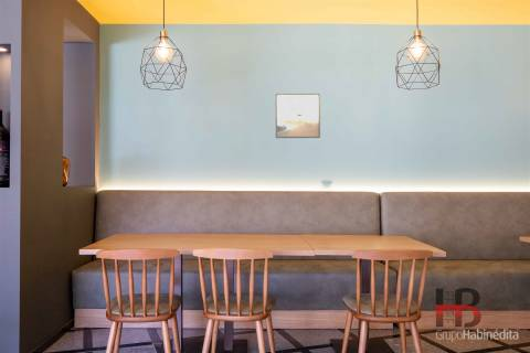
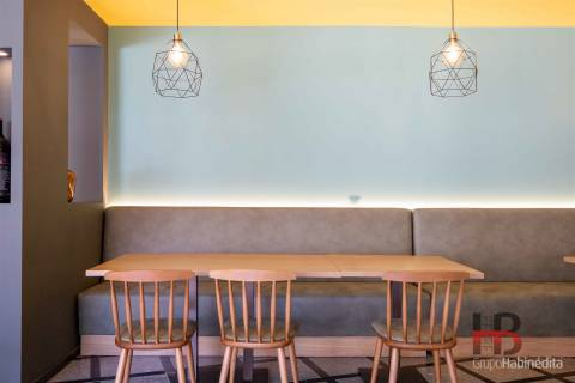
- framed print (297, 115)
